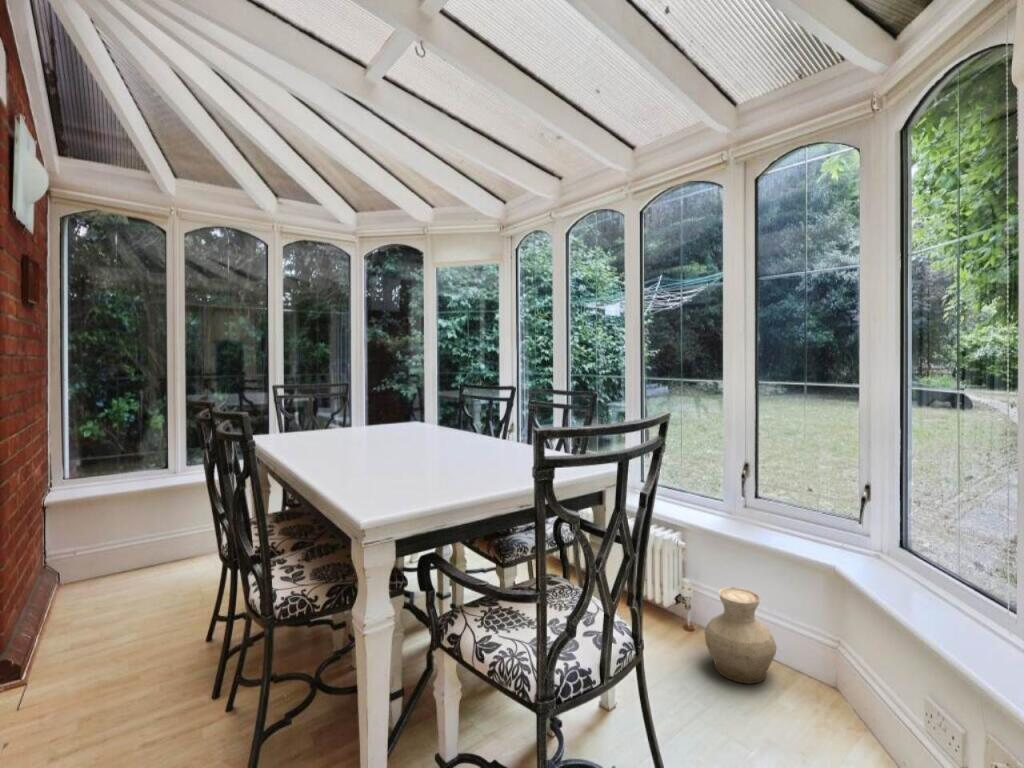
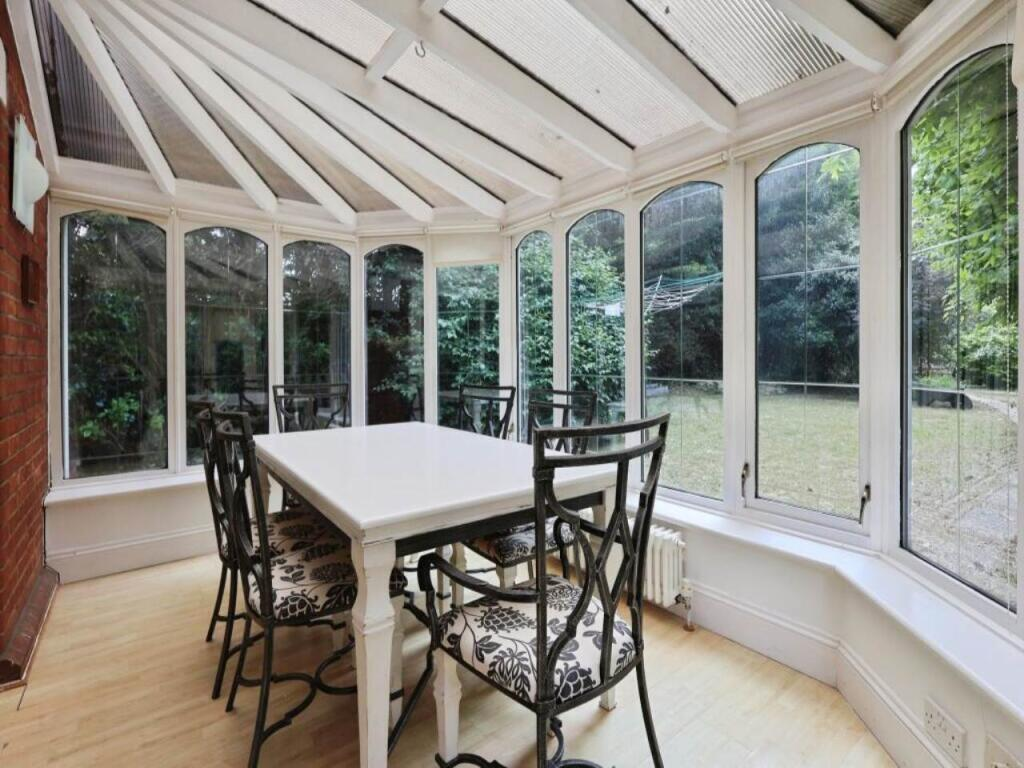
- vase (739, 632)
